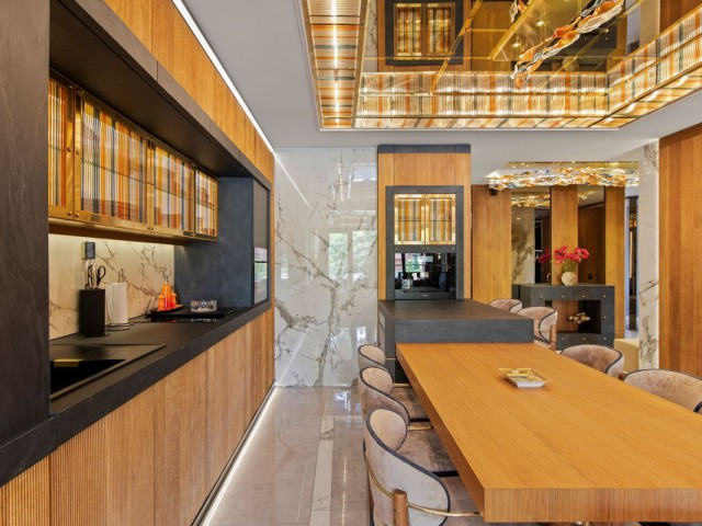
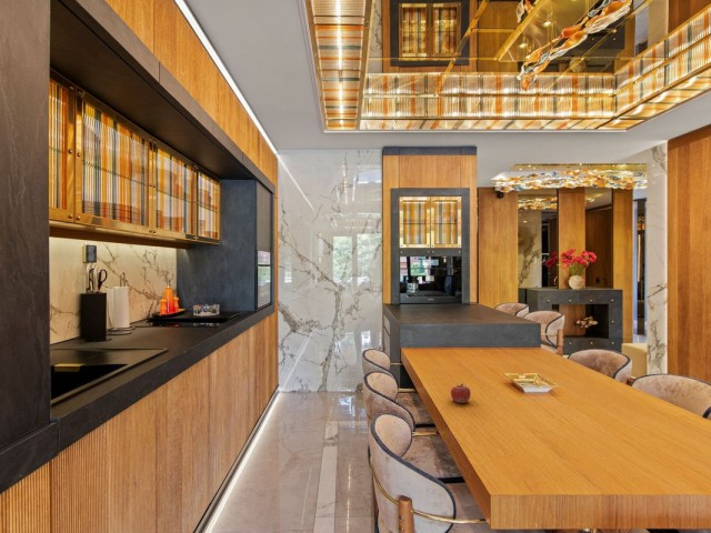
+ fruit (460, 392)
